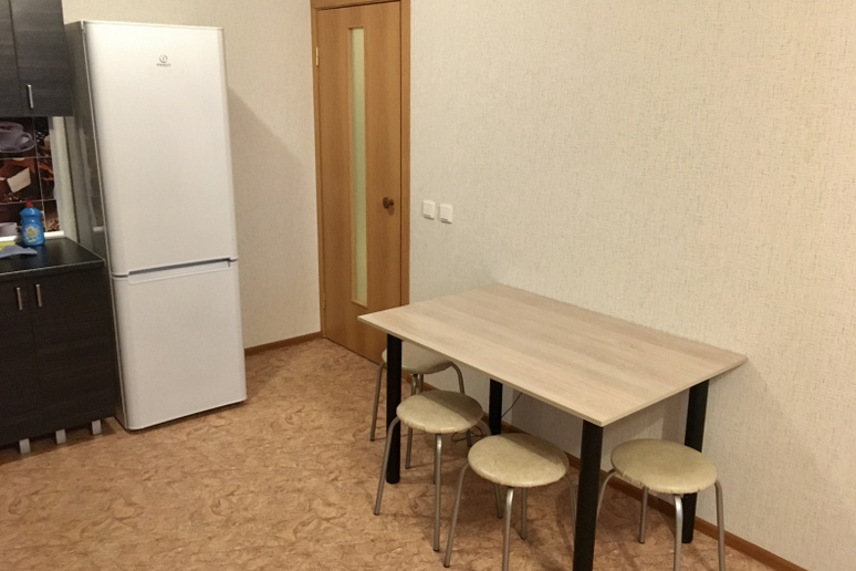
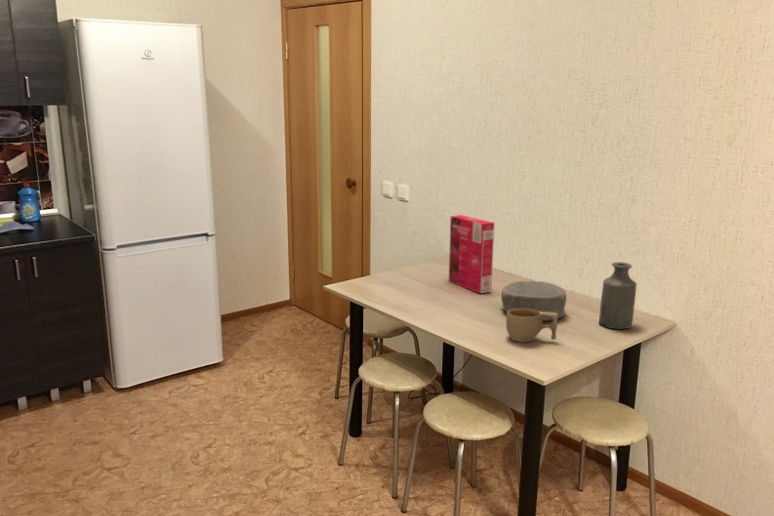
+ bottle (618, 294)
+ cup (531, 326)
+ bowl (533, 300)
+ cereal box (470, 253)
